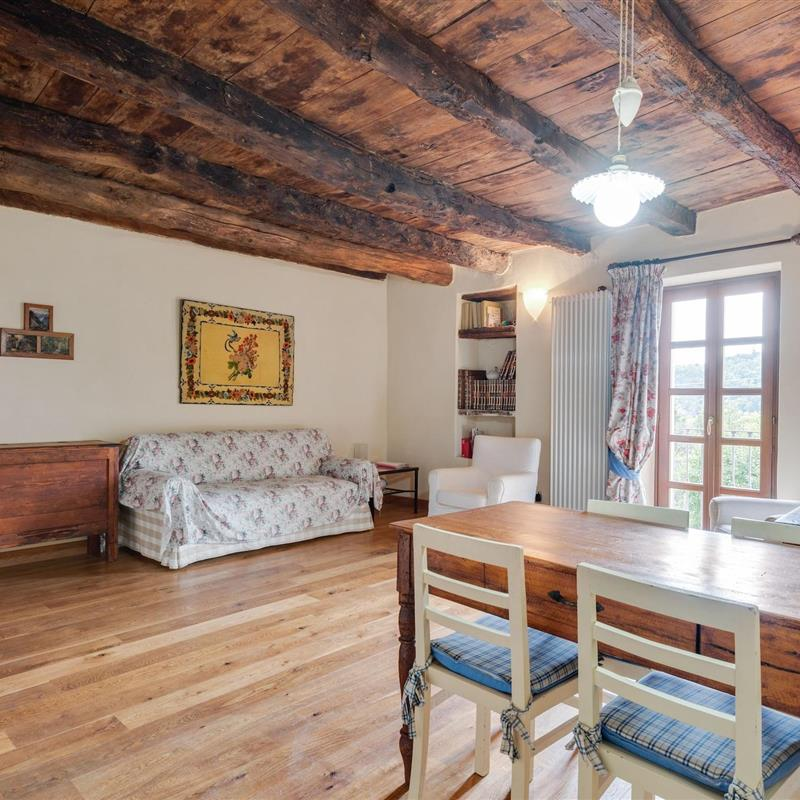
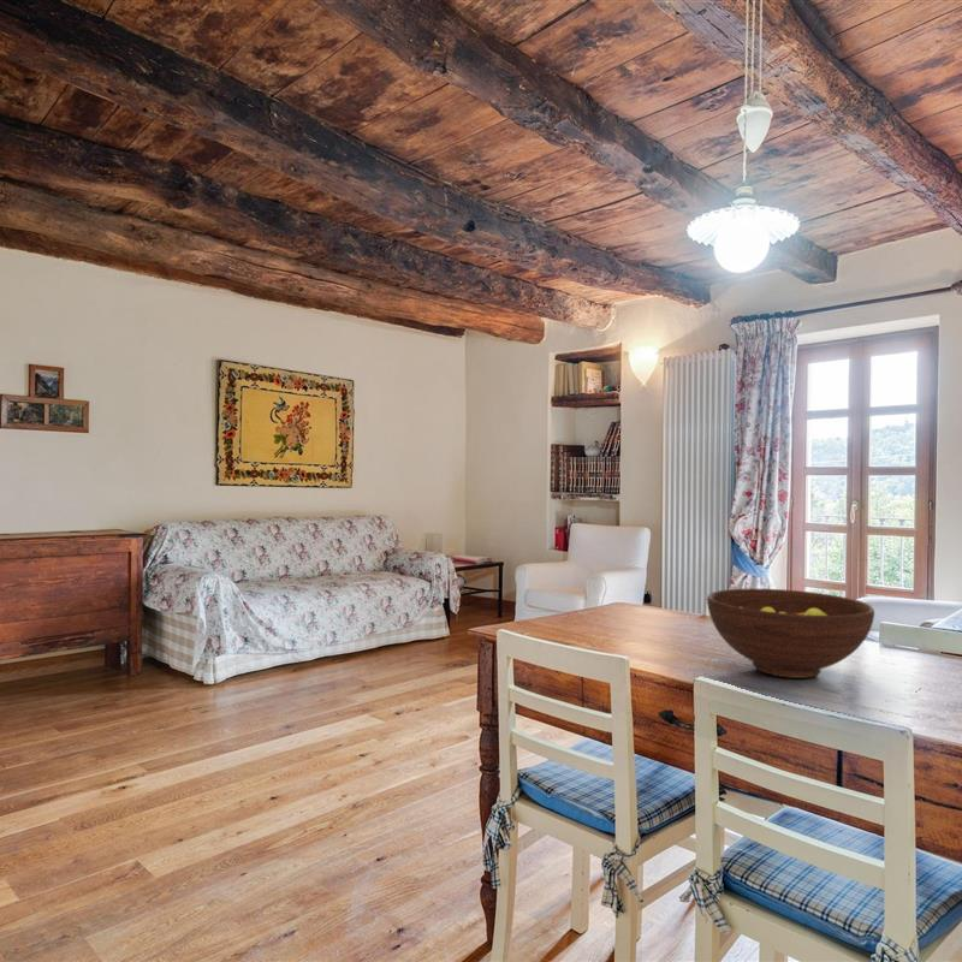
+ fruit bowl (786, 636)
